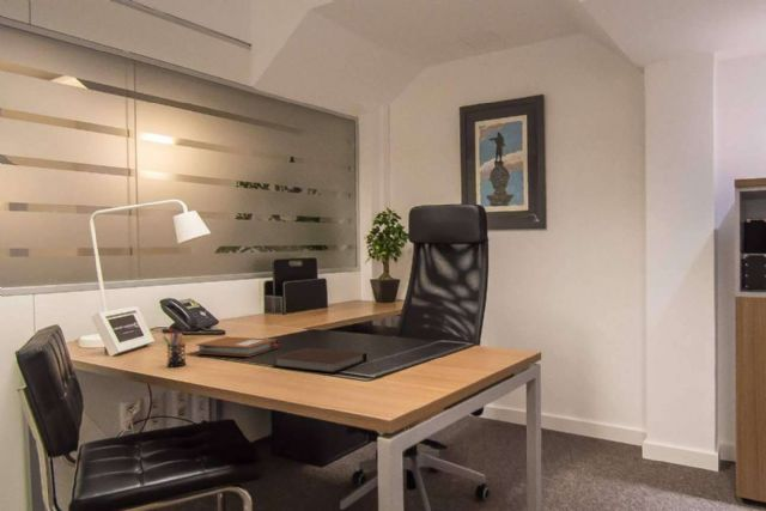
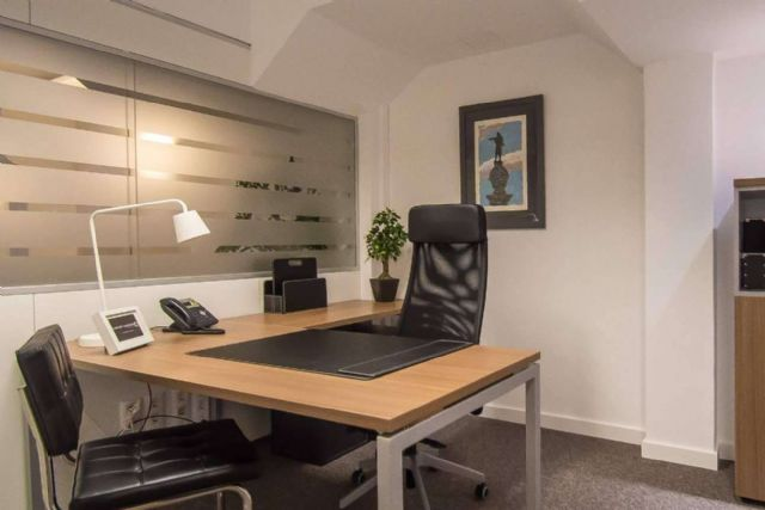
- pen holder (174, 347)
- notebook (239, 346)
- notebook (320, 359)
